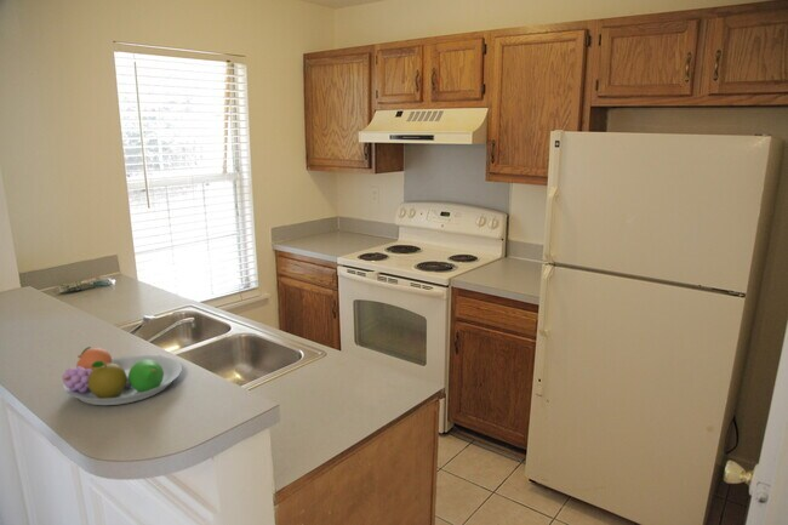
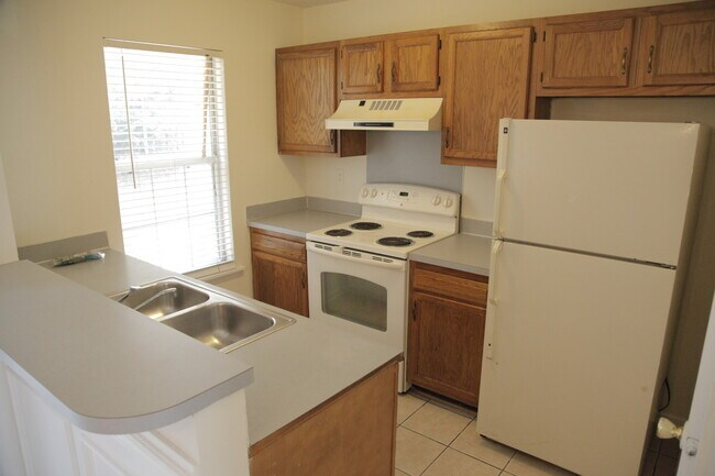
- fruit bowl (124, 367)
